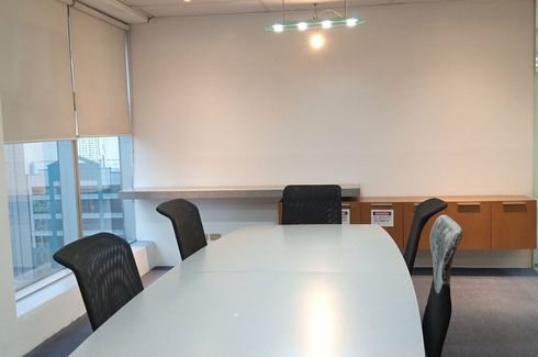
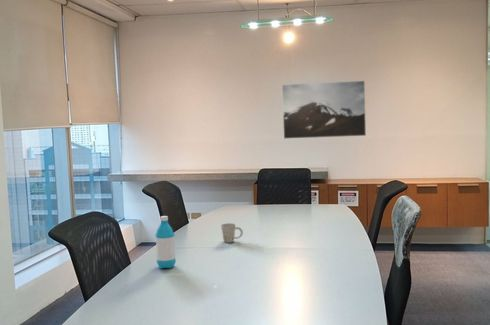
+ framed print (323, 110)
+ mug (232, 232)
+ water bottle (165, 241)
